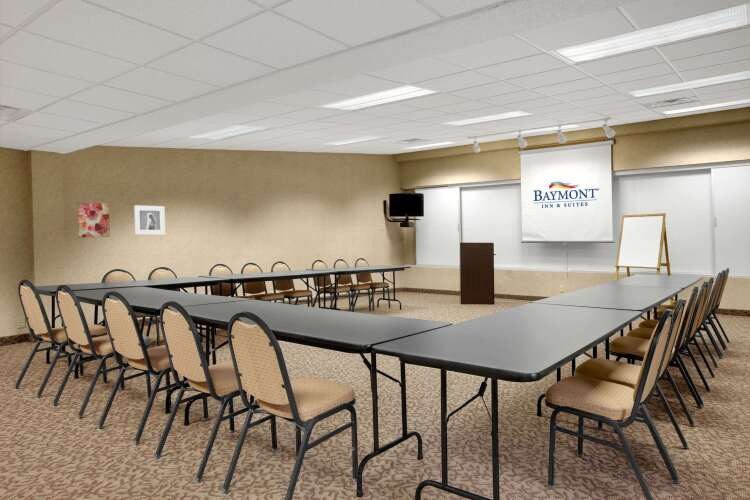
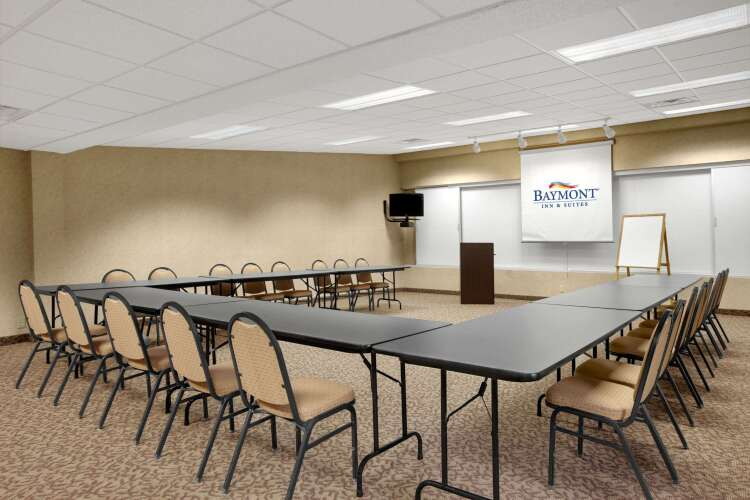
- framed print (149, 220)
- wall art (94, 220)
